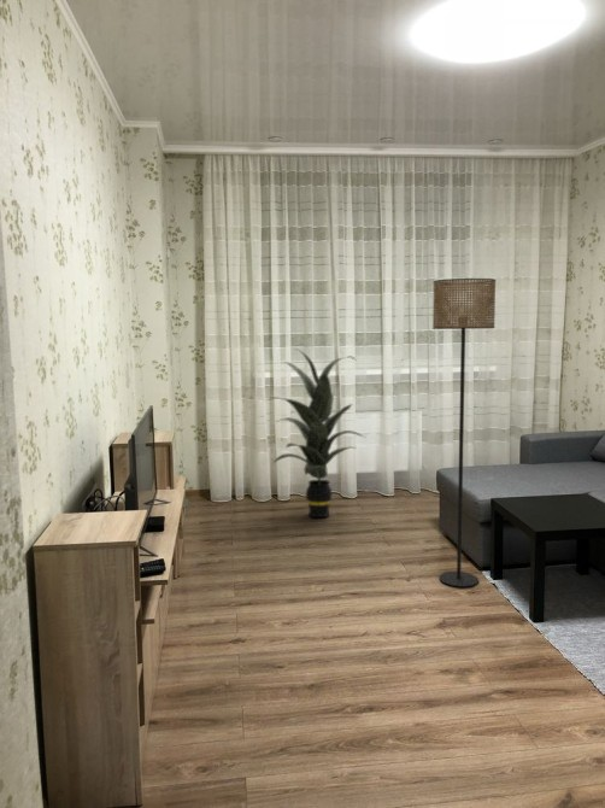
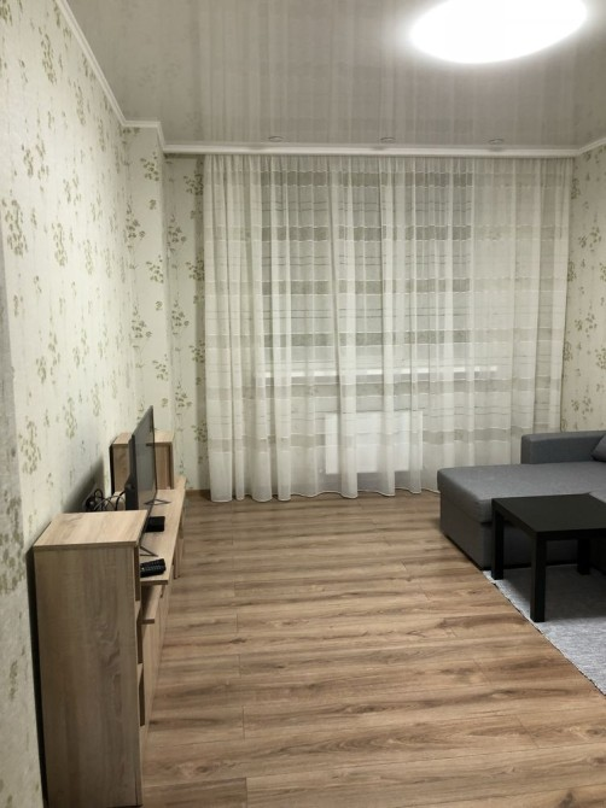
- indoor plant (312, 432)
- floor lamp (460, 434)
